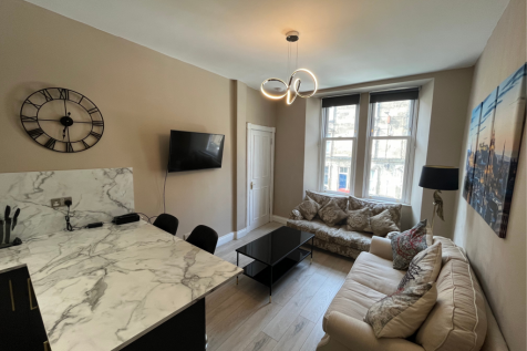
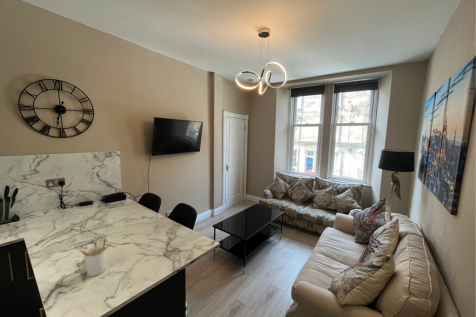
+ utensil holder (97, 257)
